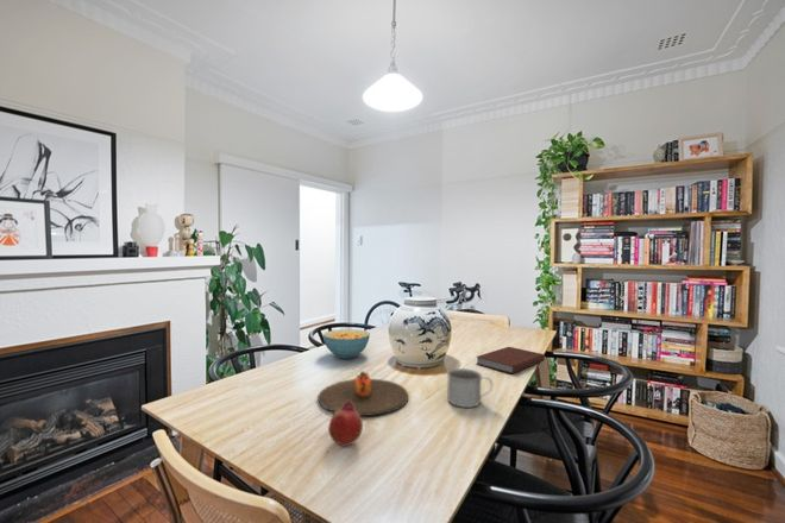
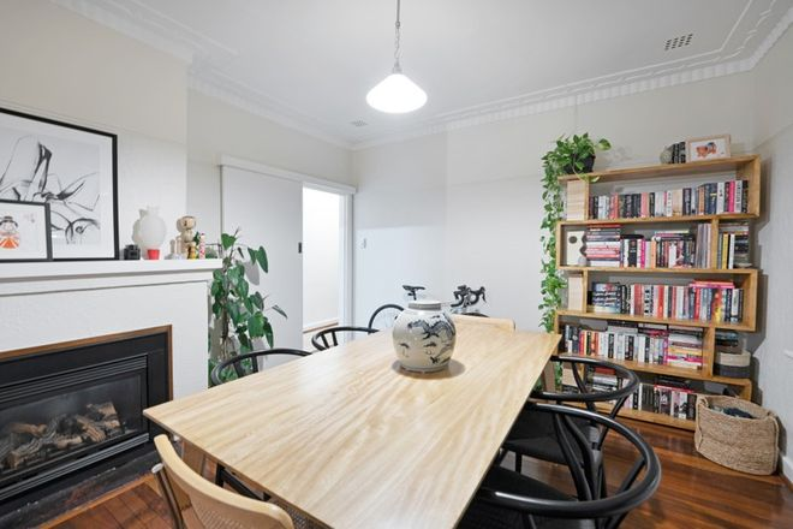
- fruit (345, 423)
- book (510, 359)
- mug (466, 387)
- plate (363, 384)
- cereal bowl (346, 345)
